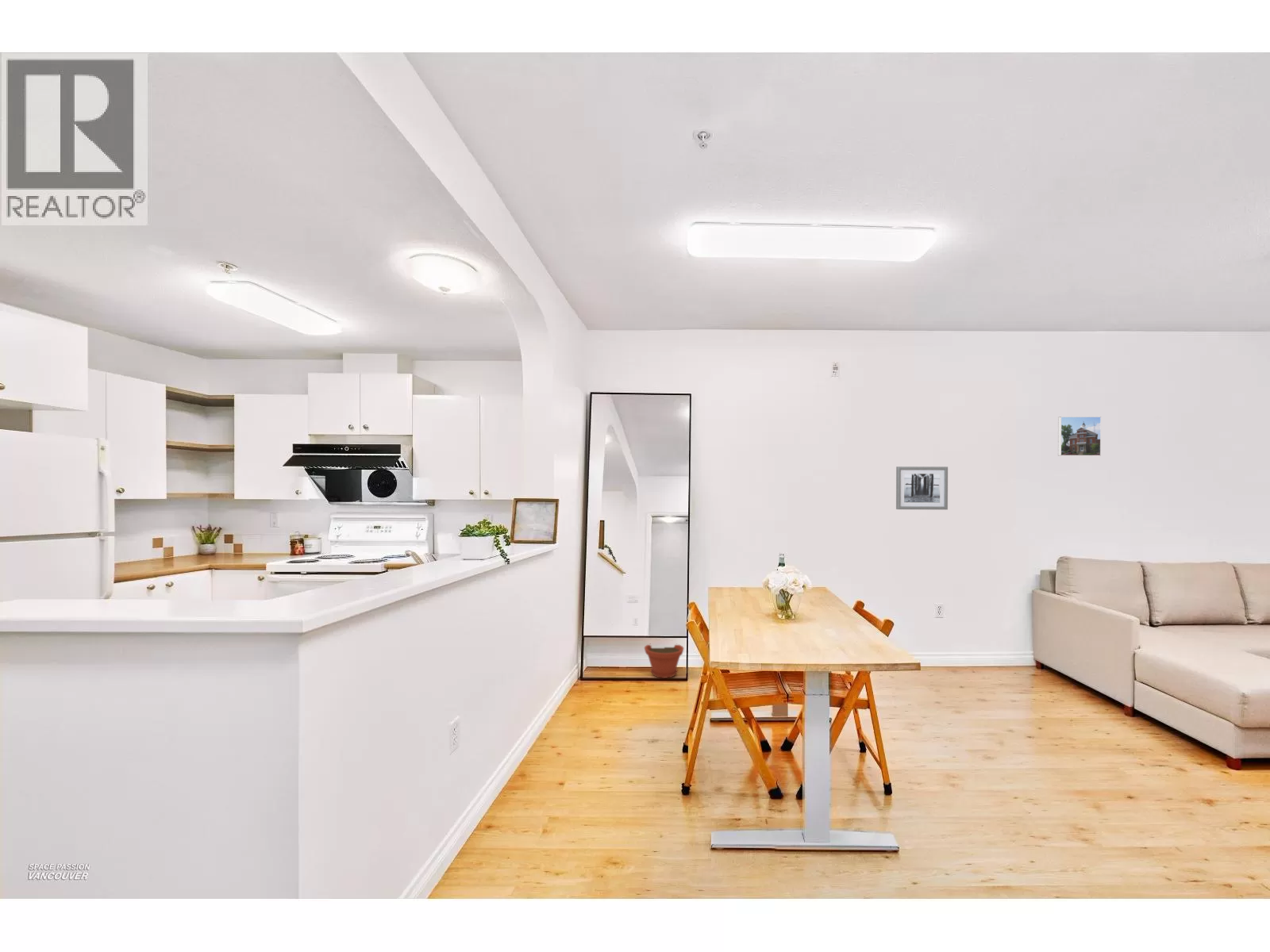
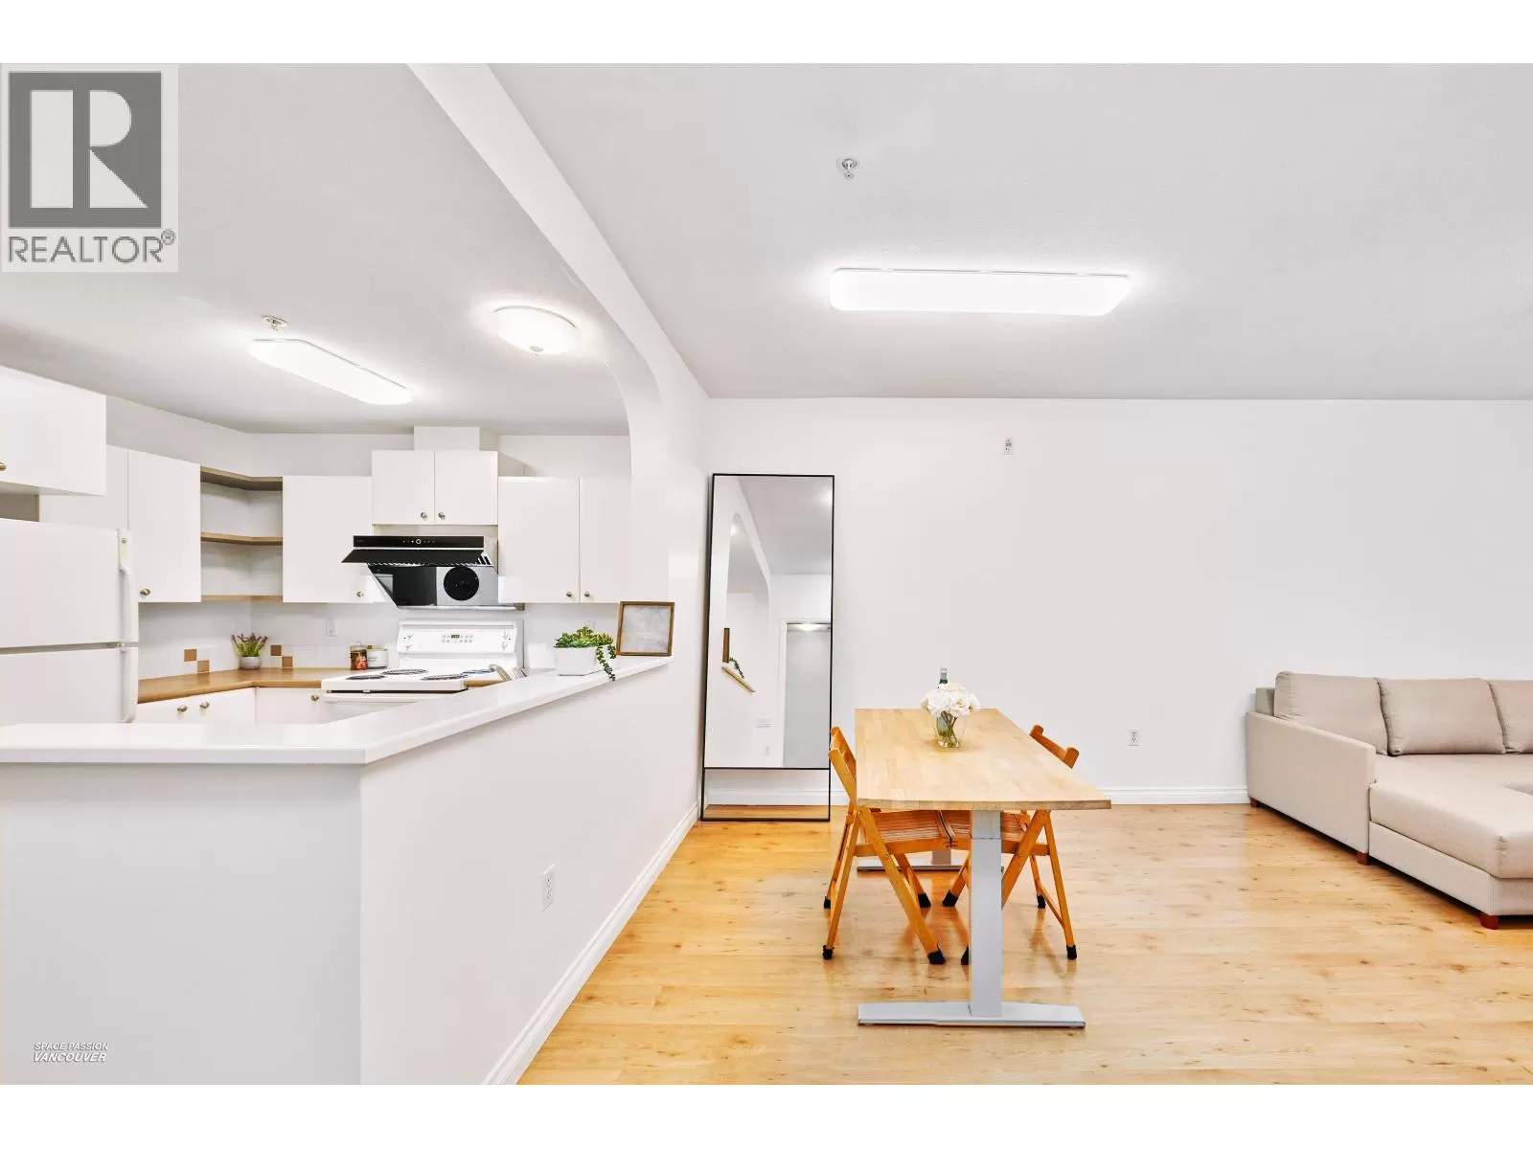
- wall art (922, 488)
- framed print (1079, 436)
- plant pot (664, 661)
